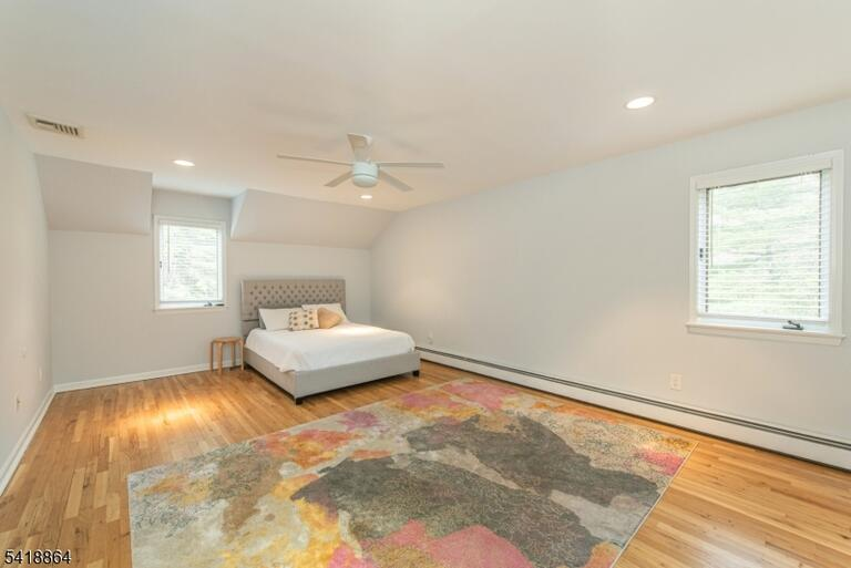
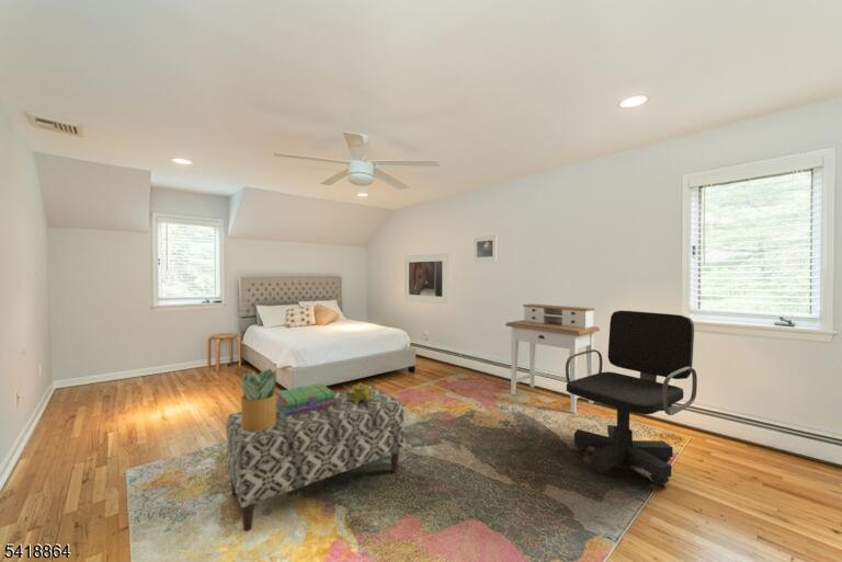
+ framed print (485, 249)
+ bench (319, 445)
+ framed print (424, 278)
+ potted plant (255, 398)
+ desk (550, 345)
+ decorative box (360, 391)
+ stack of books (305, 398)
+ office chair (627, 387)
